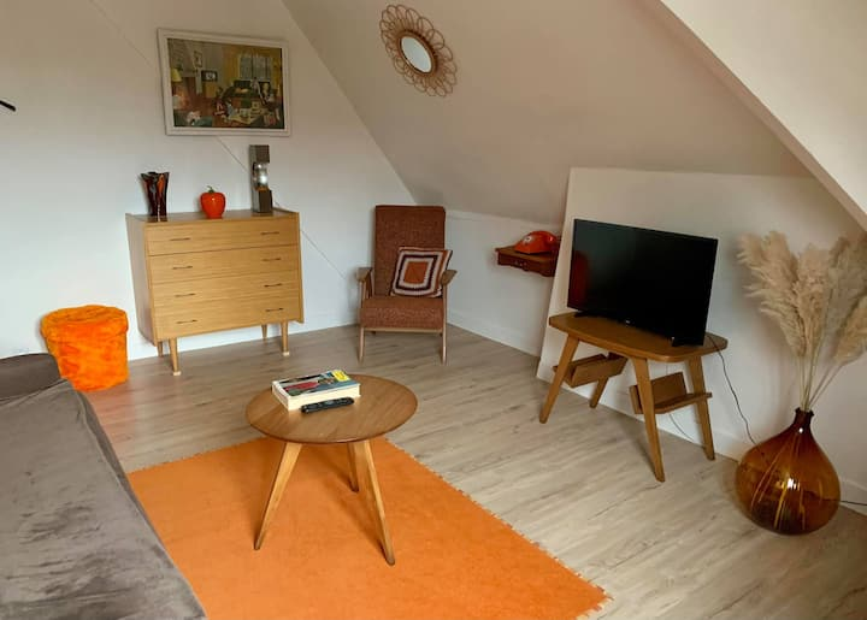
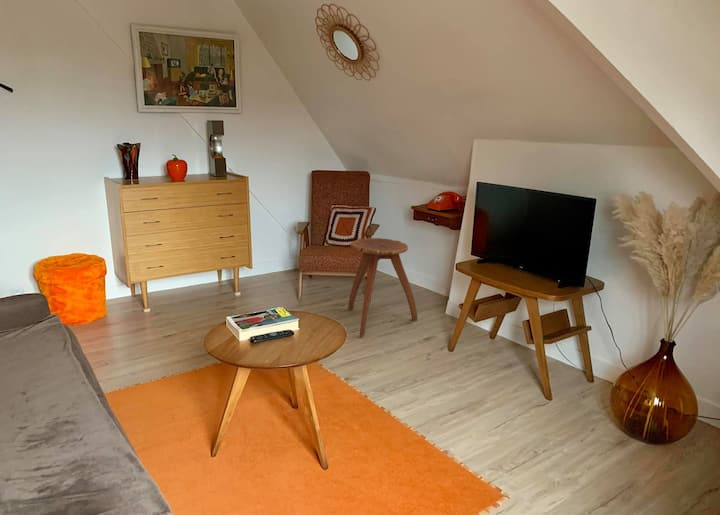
+ stool (373, 281)
